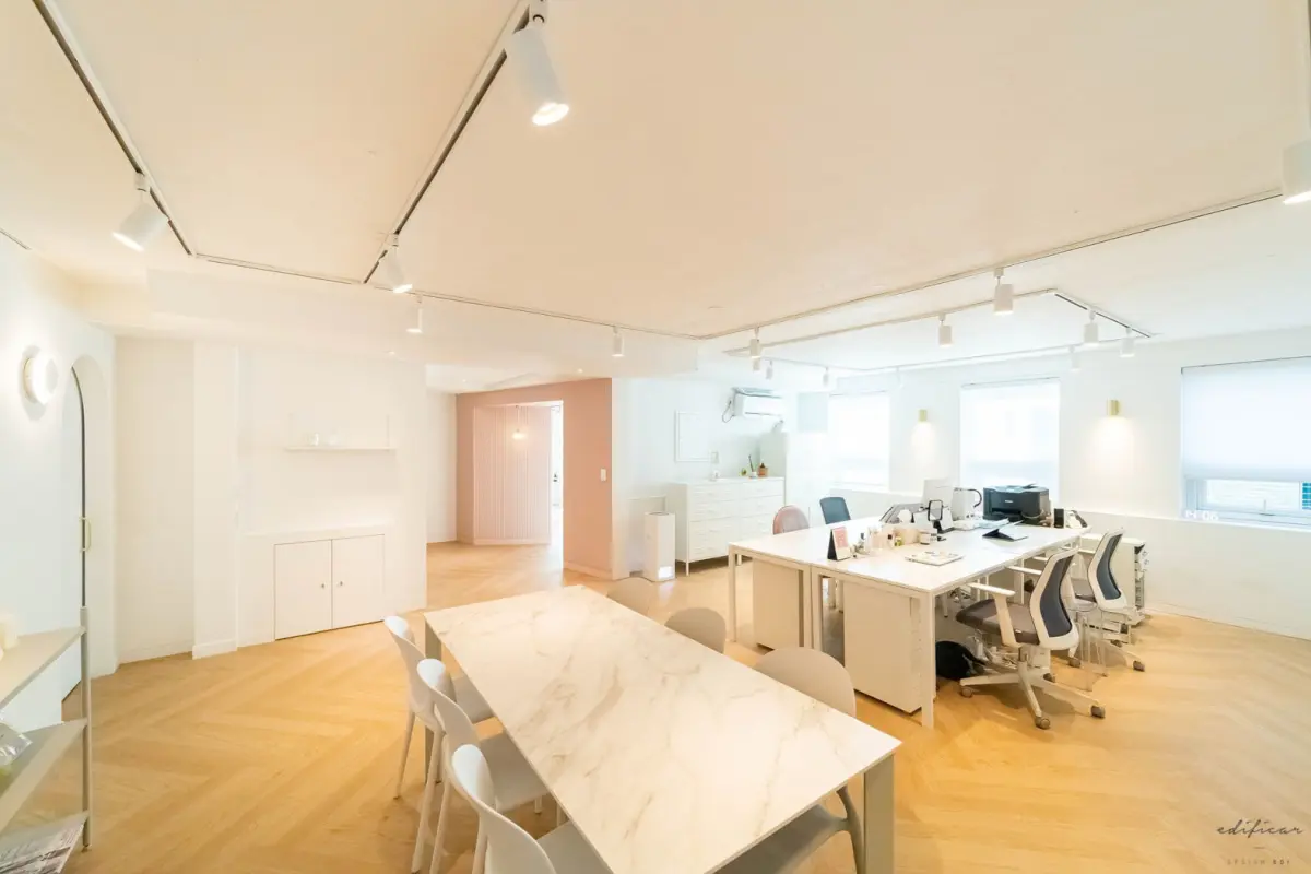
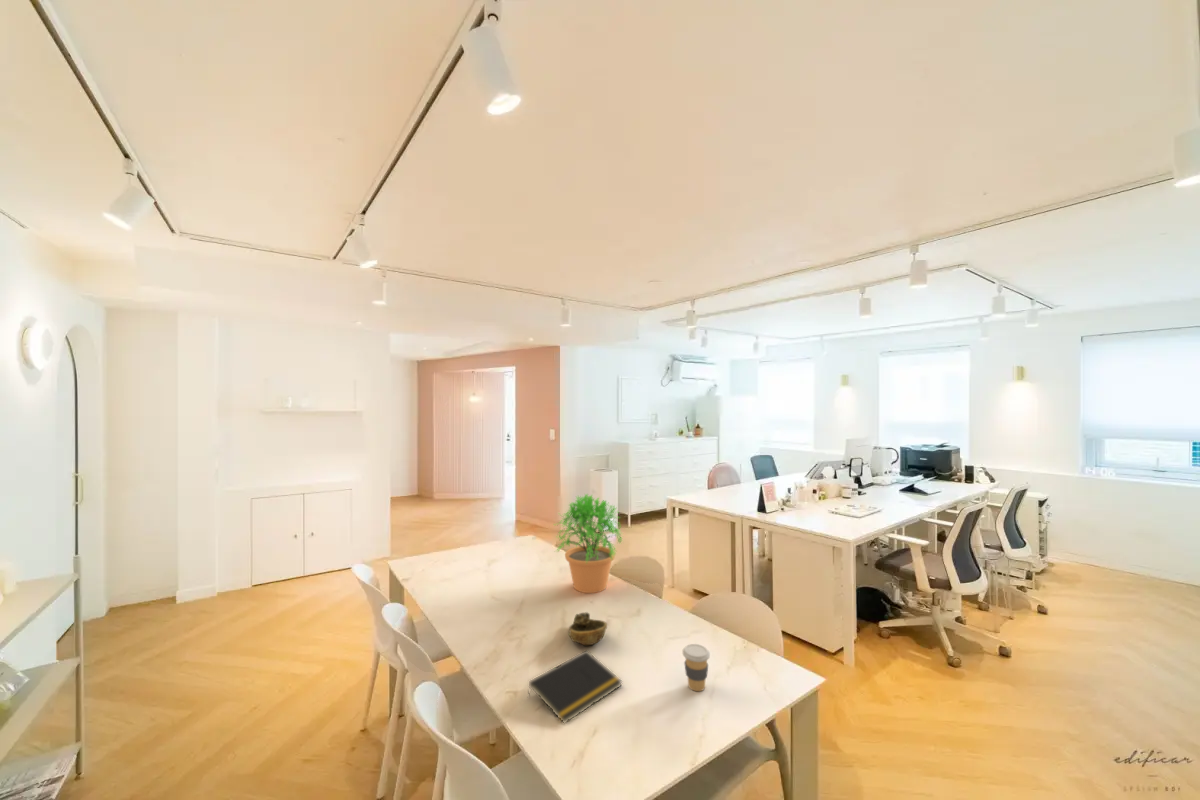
+ potted plant (591, 540)
+ coffee cup (696, 668)
+ decorative bowl (584, 625)
+ notepad (576, 683)
